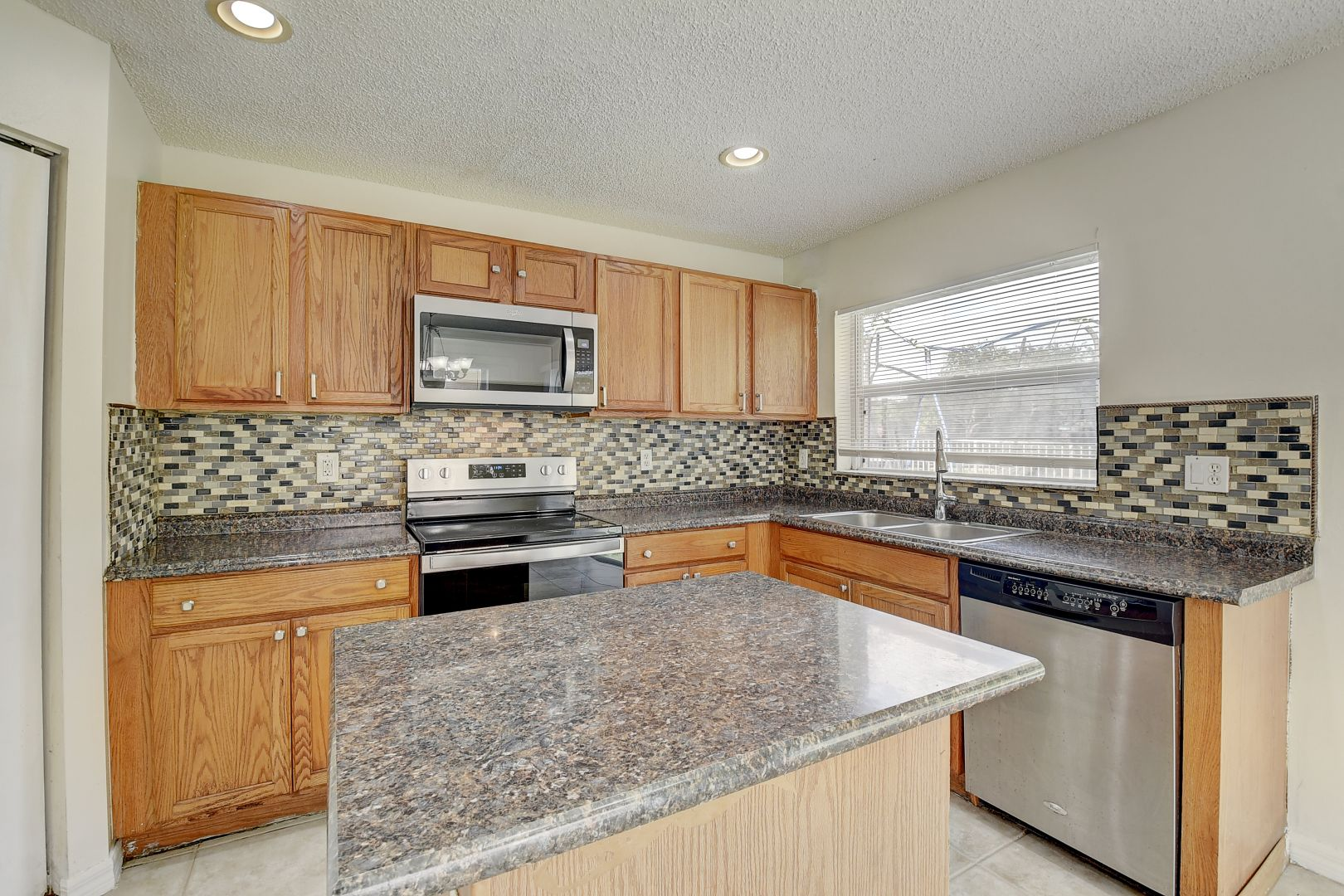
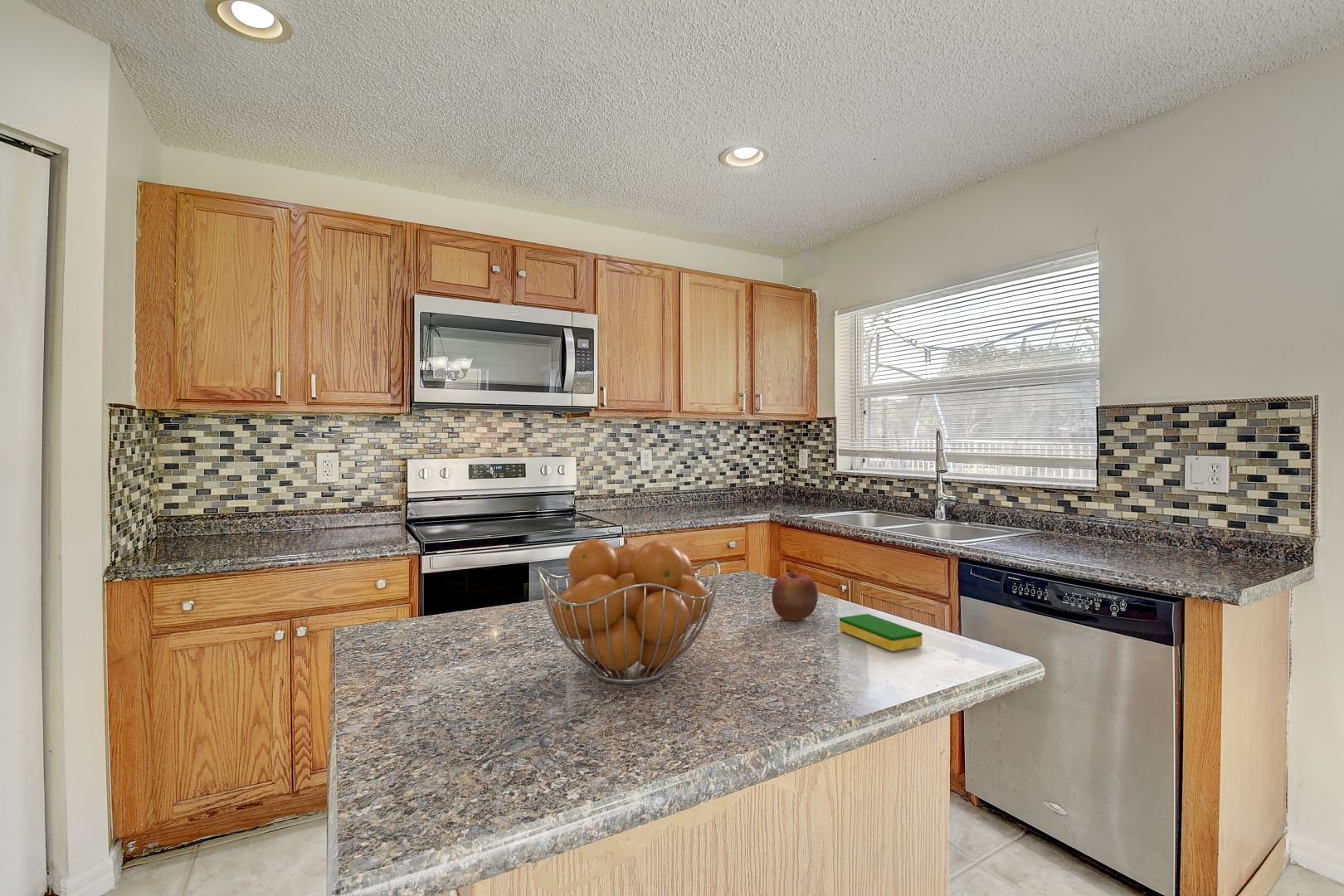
+ apple (794, 594)
+ dish sponge (879, 631)
+ fruit basket (630, 604)
